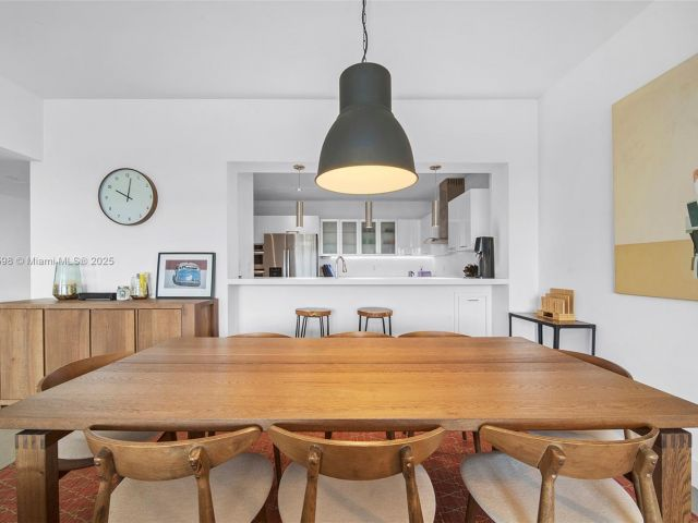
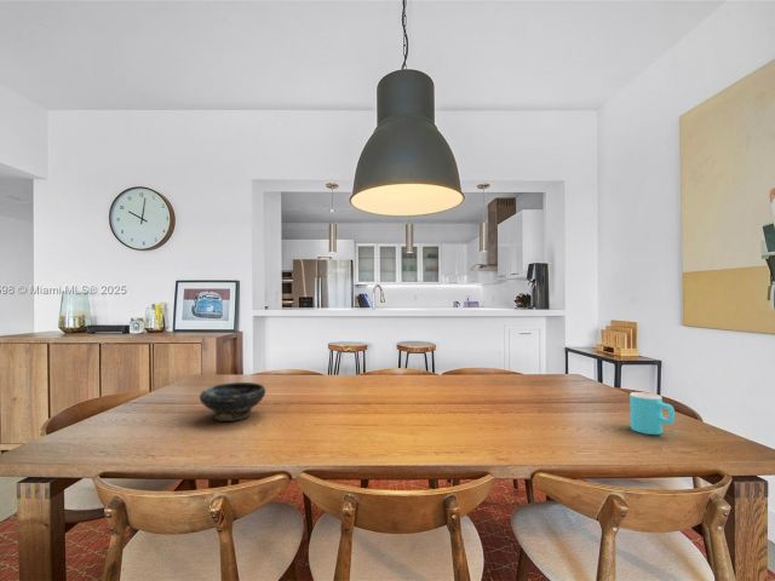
+ bowl (232, 402)
+ cup (649, 414)
